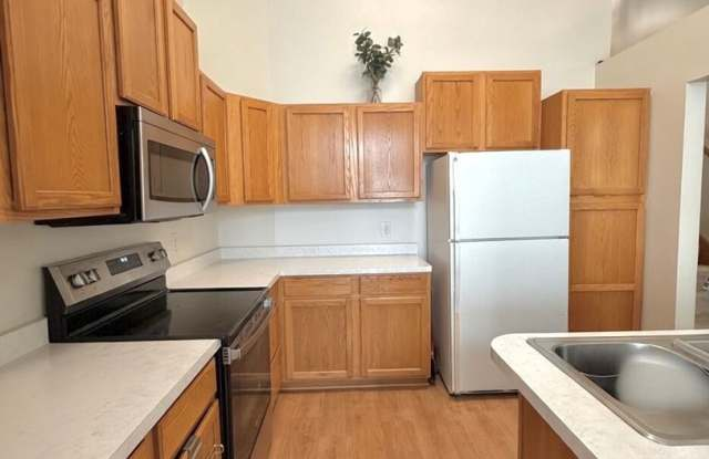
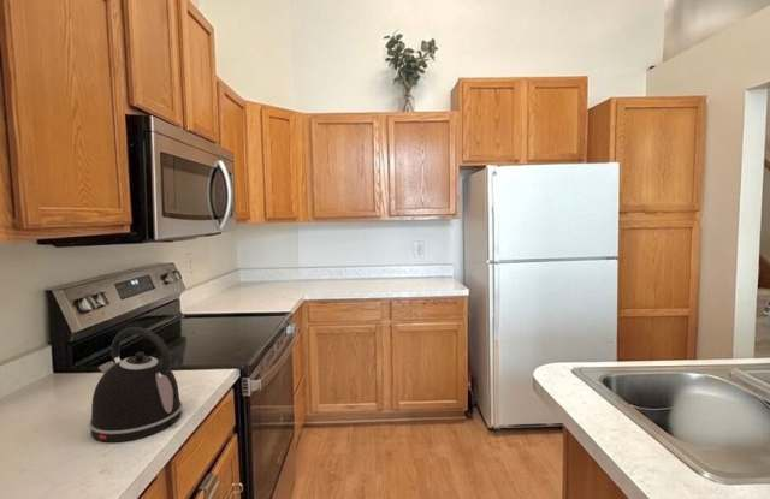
+ kettle (136, 374)
